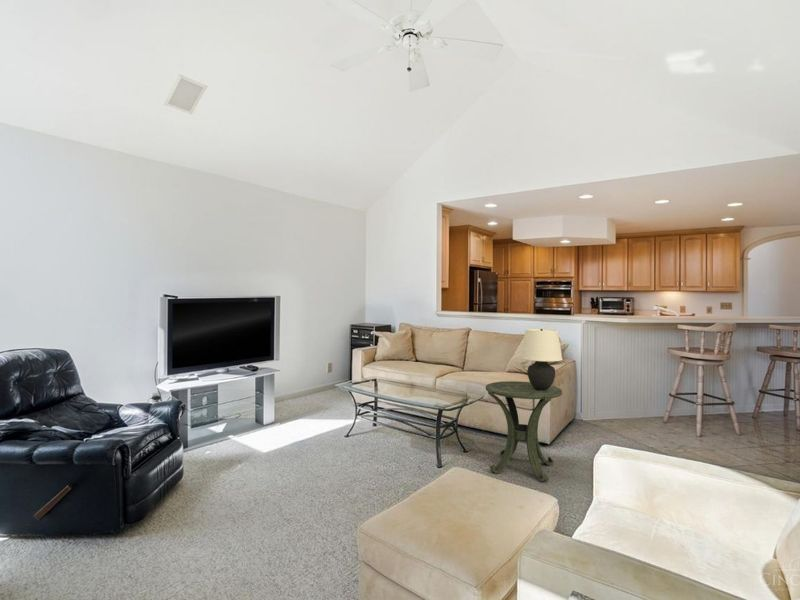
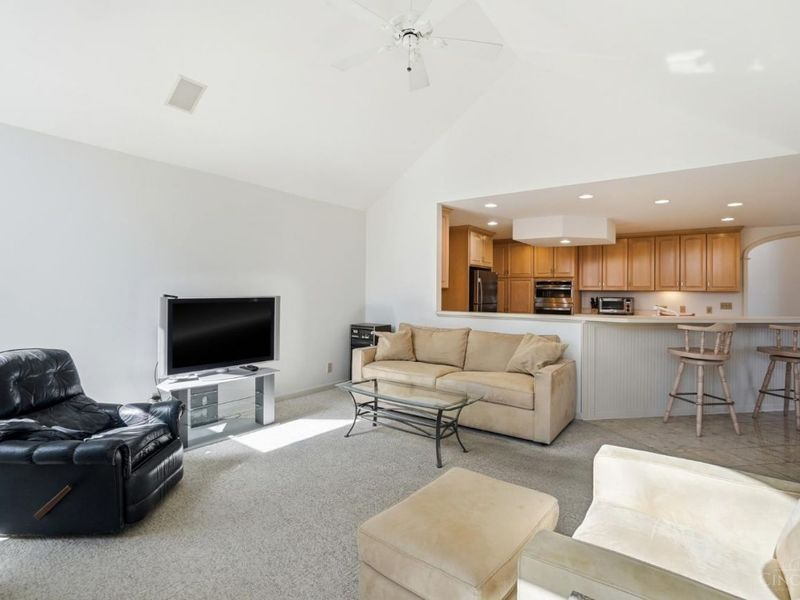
- side table (522, 427)
- table lamp (541, 359)
